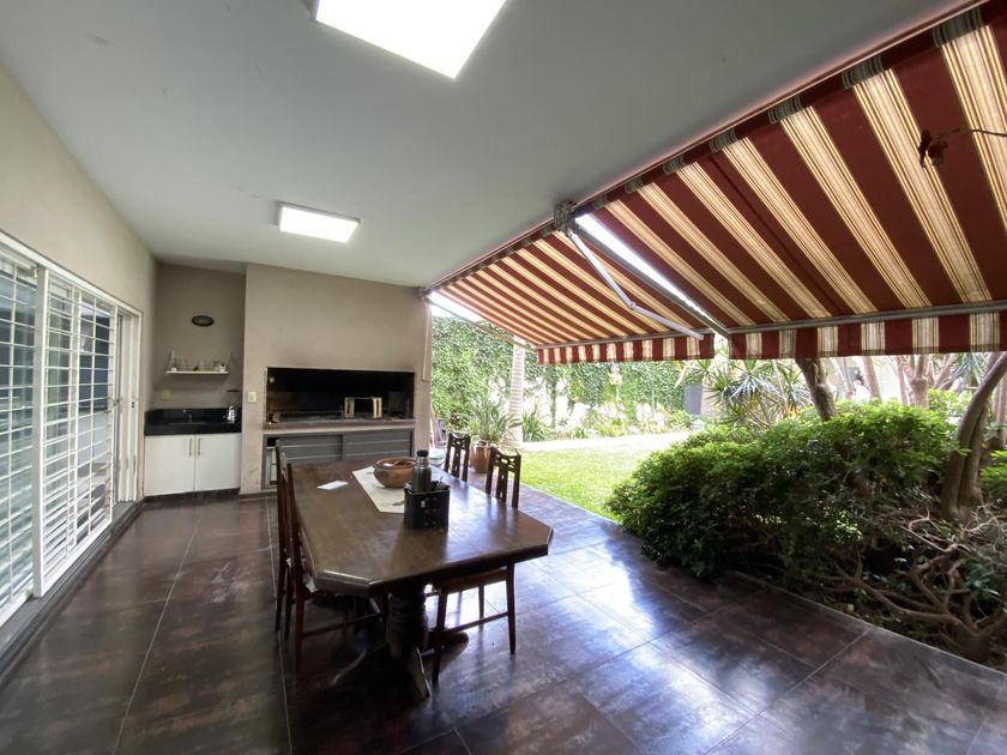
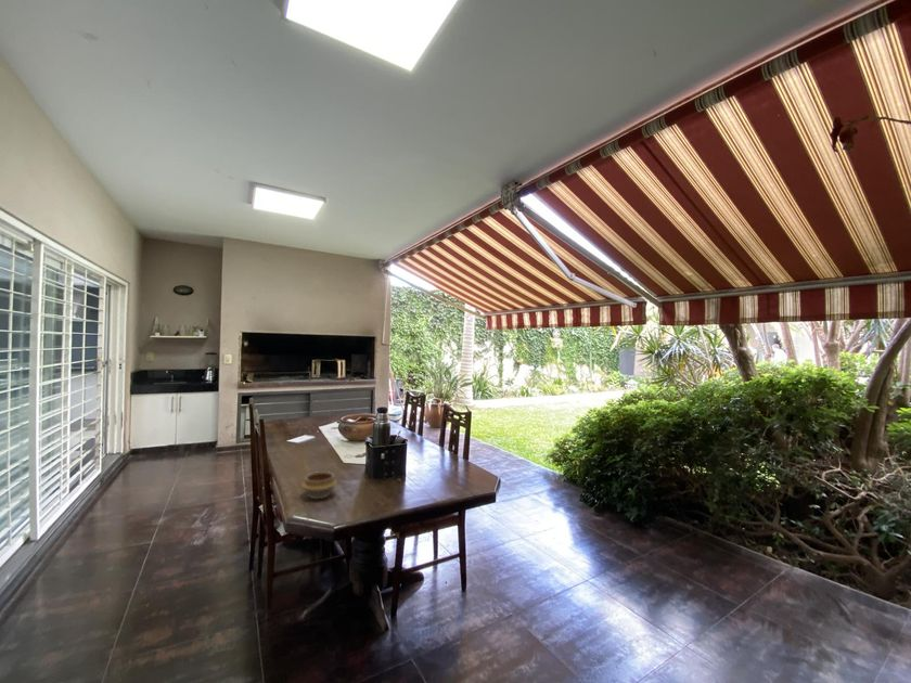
+ bowl (319, 486)
